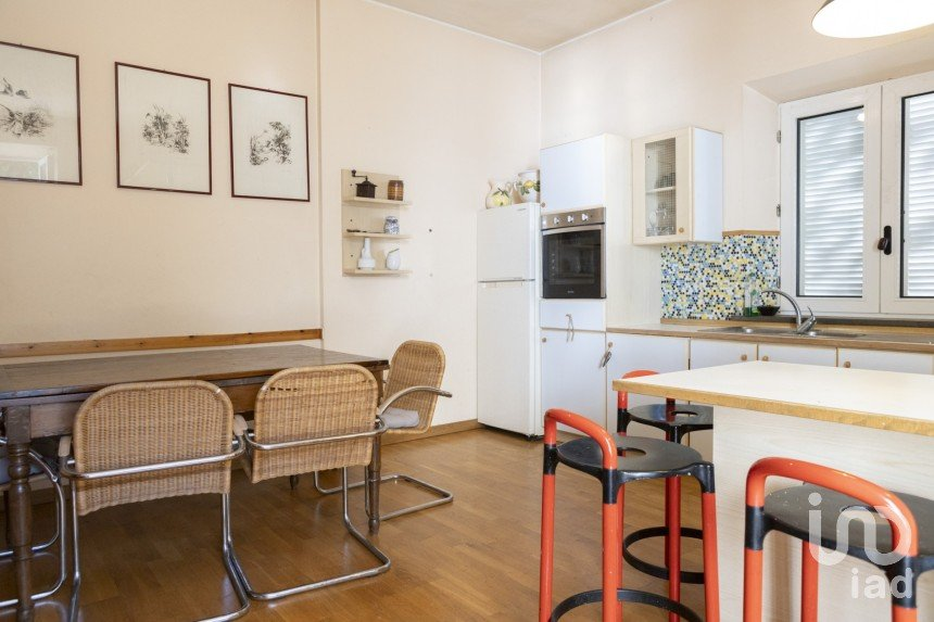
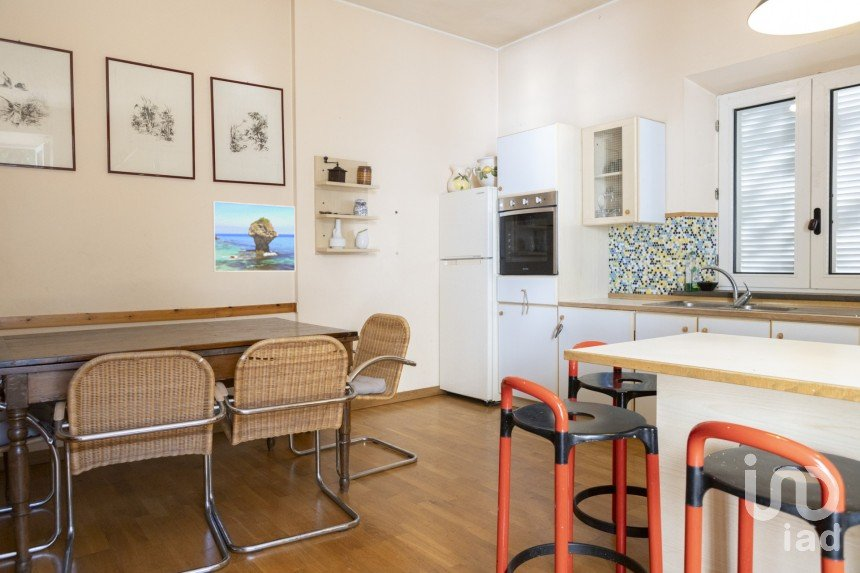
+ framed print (255, 237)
